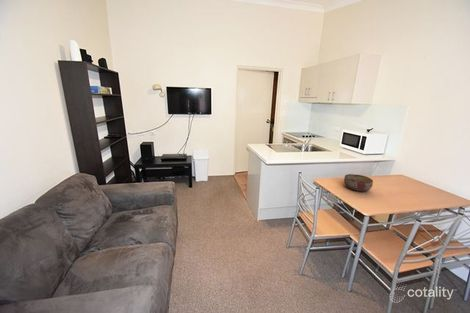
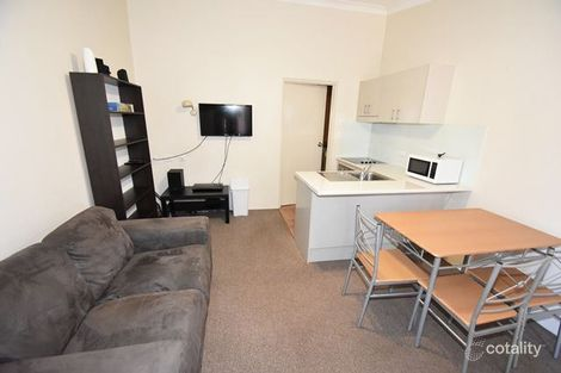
- bowl (357, 183)
